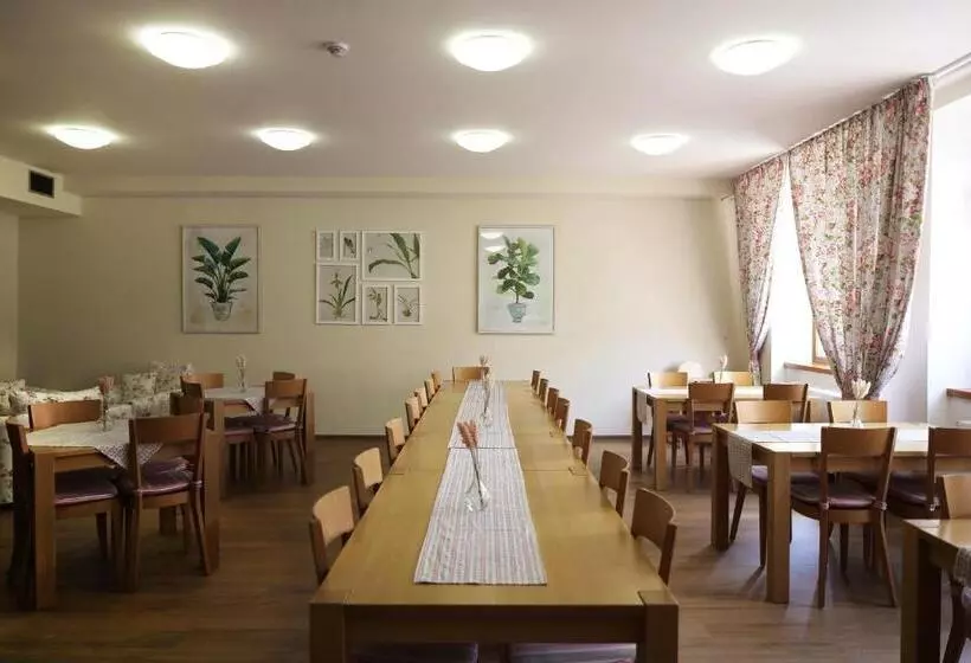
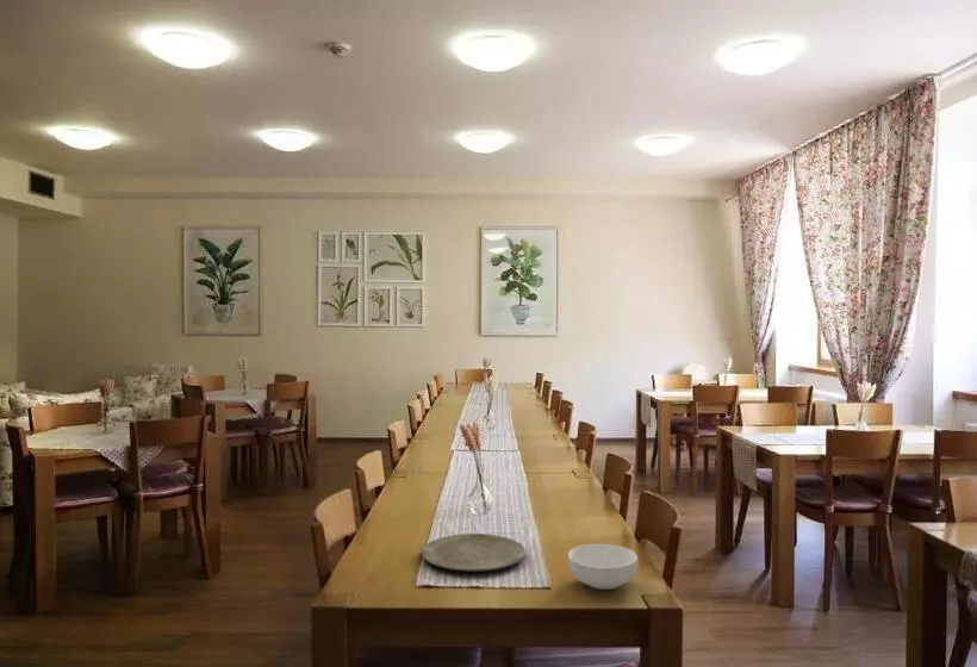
+ plate (473, 553)
+ cereal bowl (602, 568)
